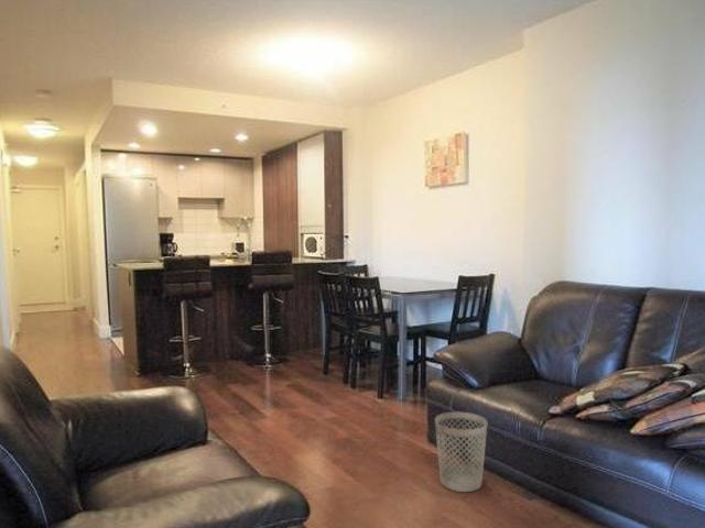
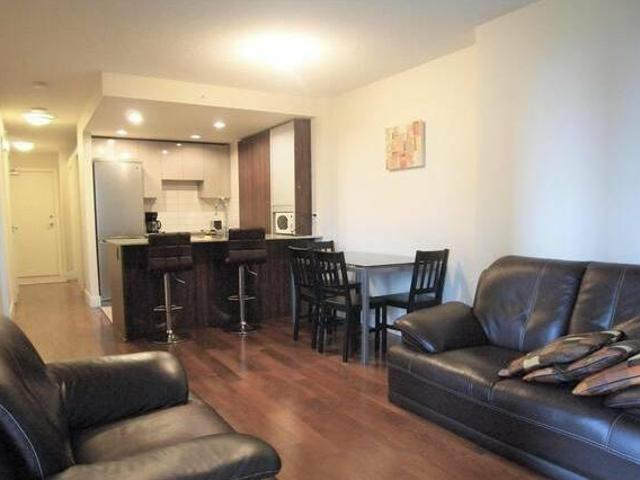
- wastebasket (459, 451)
